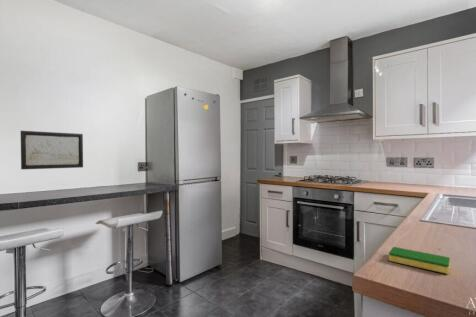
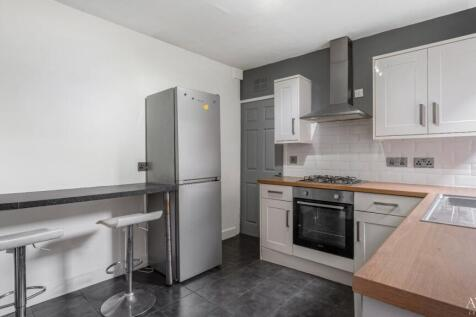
- dish sponge (418, 259)
- wall art (54, 150)
